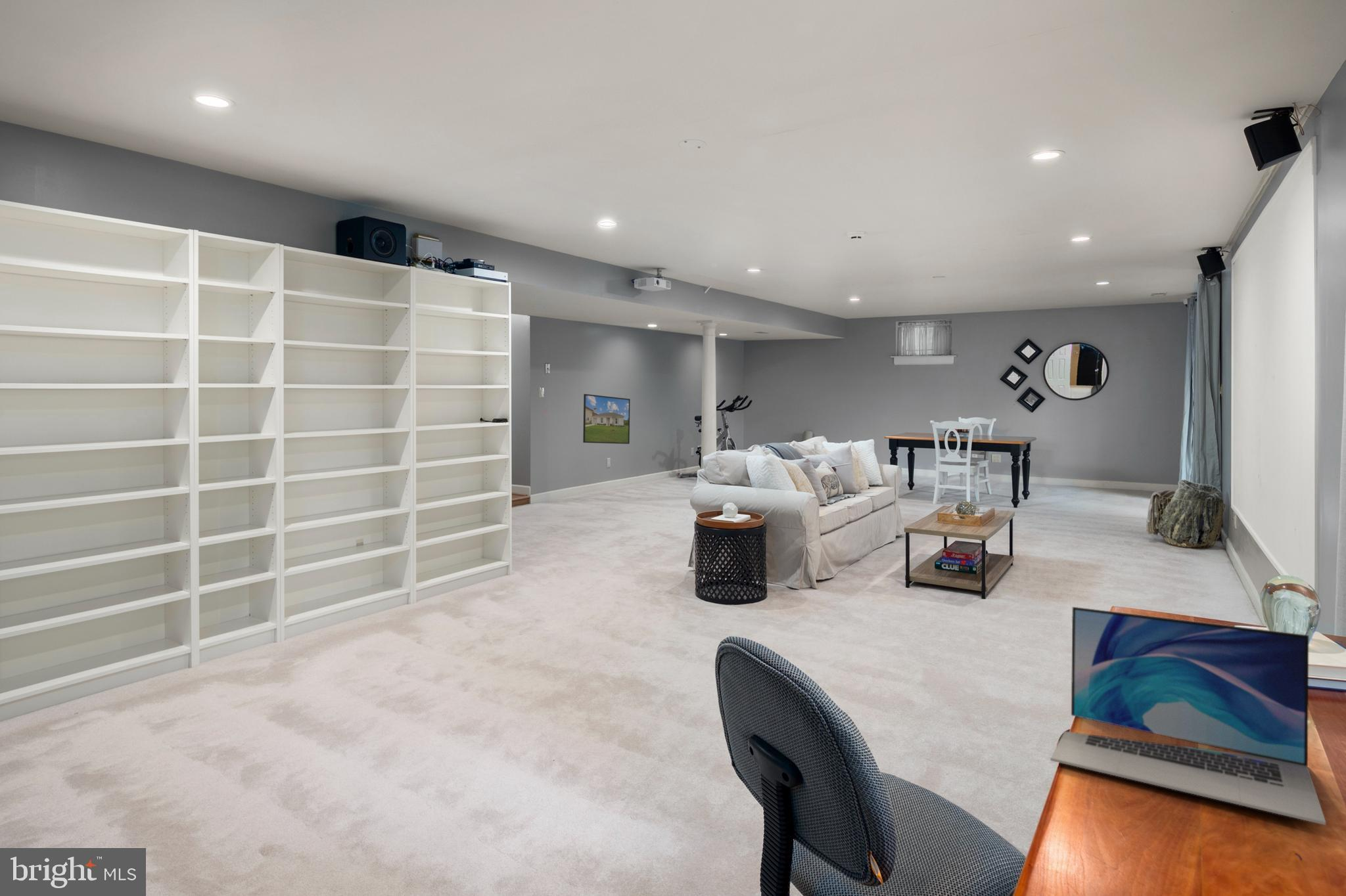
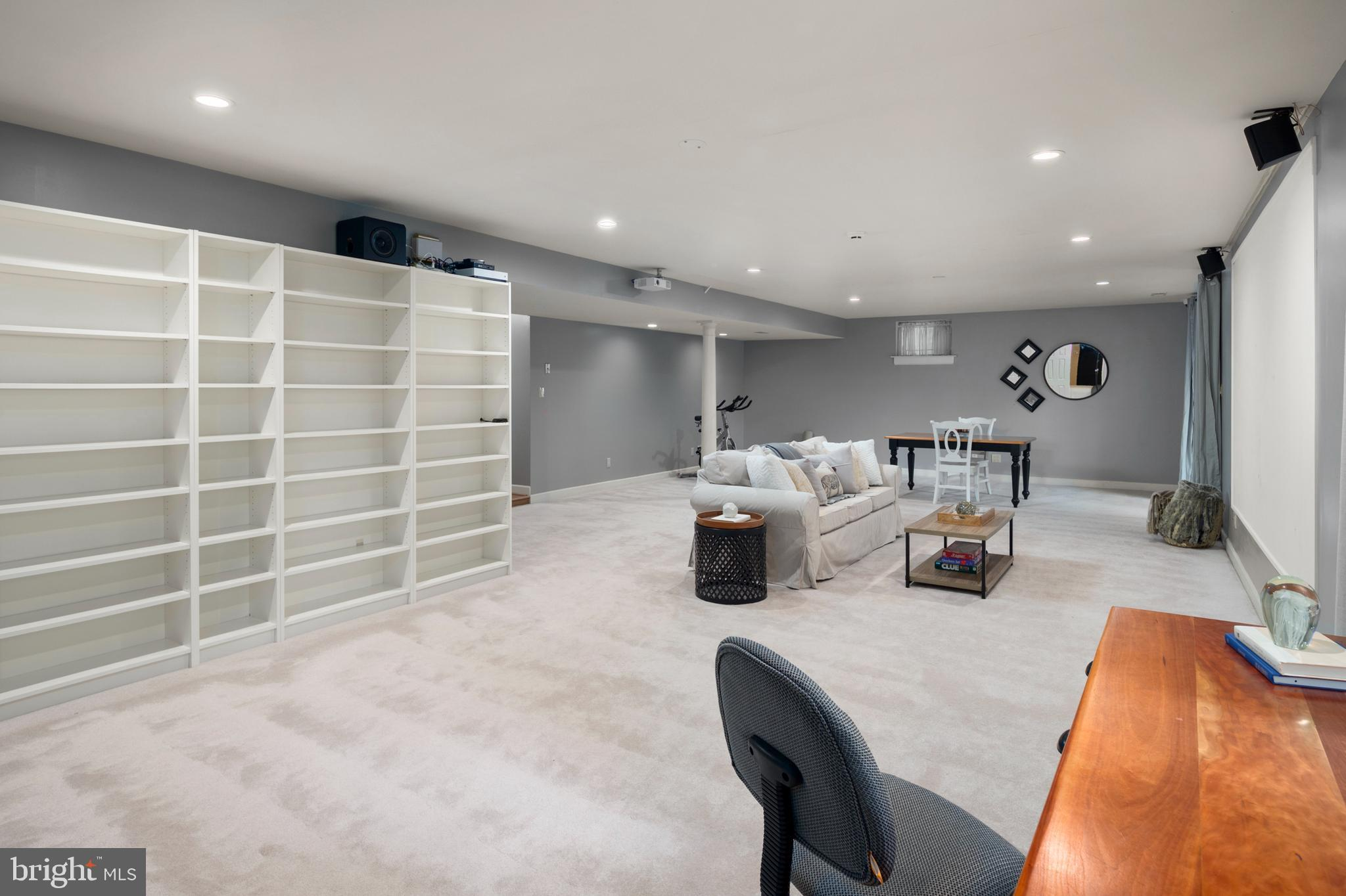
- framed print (607, 420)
- laptop (1178, 698)
